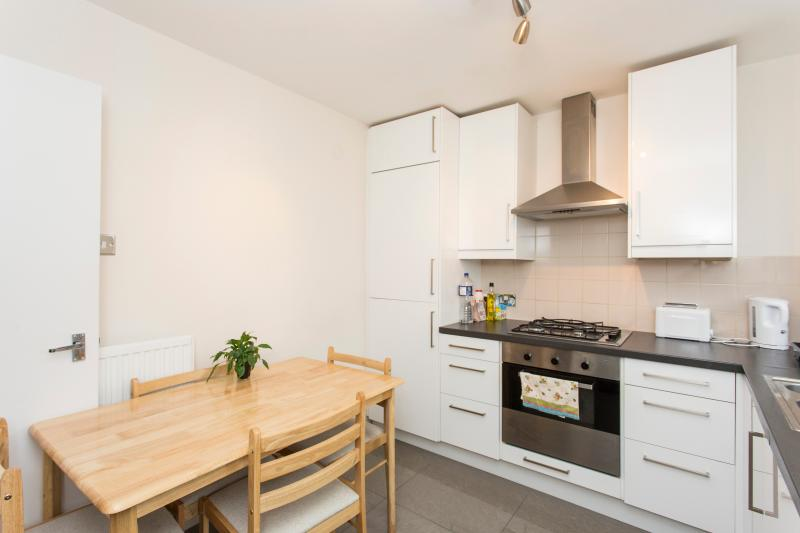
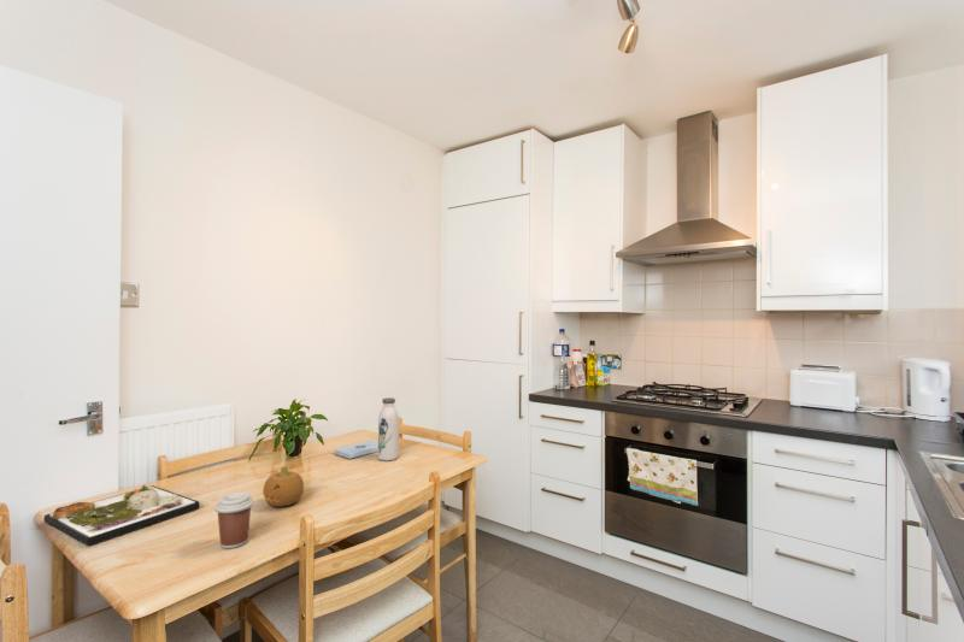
+ coffee cup (234, 519)
+ notepad (362, 448)
+ water bottle (388, 428)
+ fruit (283, 484)
+ dinner plate (124, 506)
